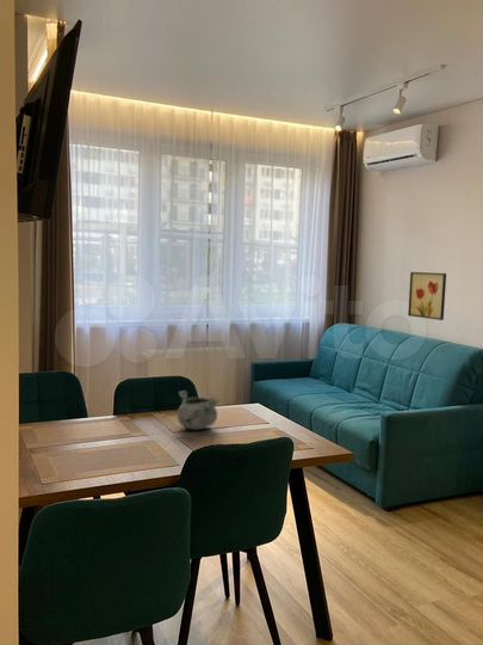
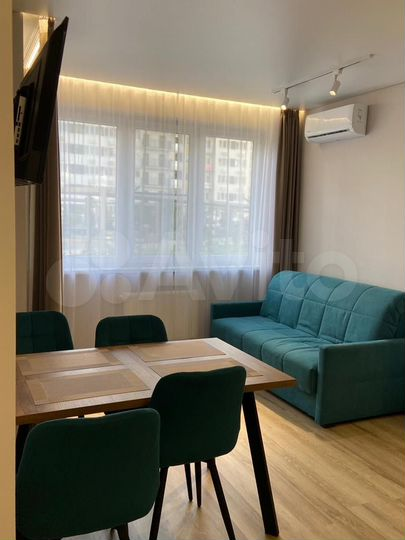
- decorative bowl (196, 410)
- wall art (427, 295)
